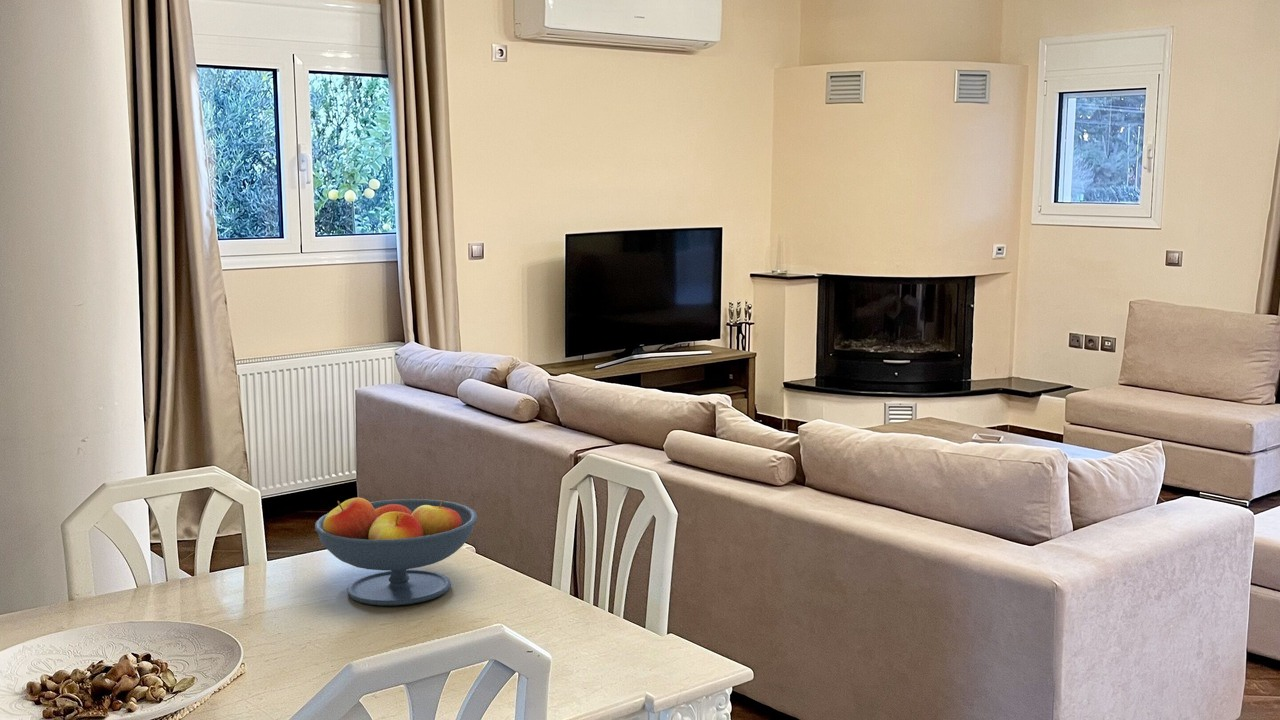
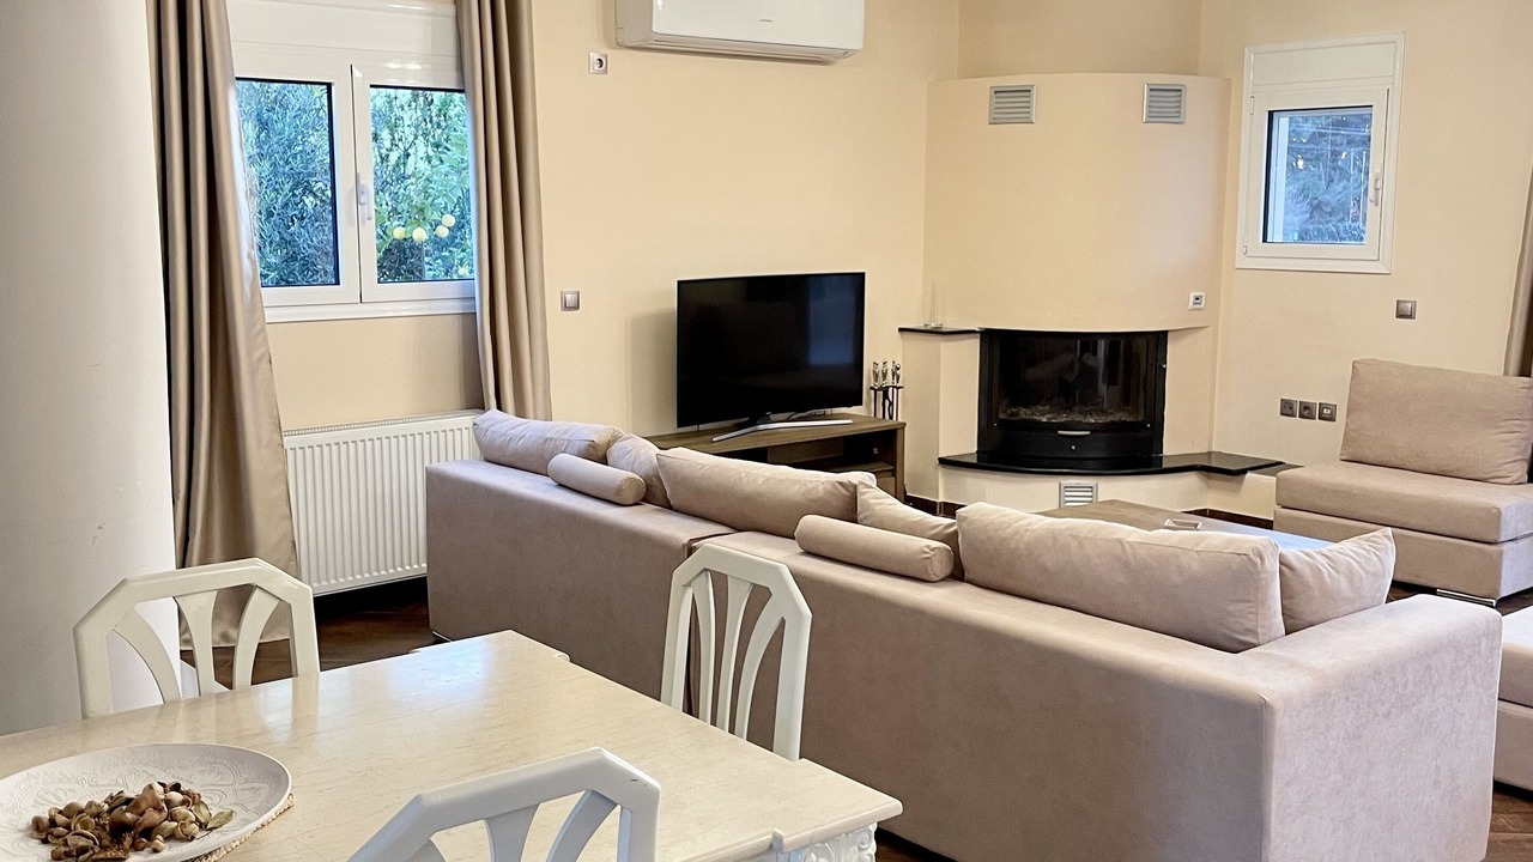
- fruit bowl (397, 541)
